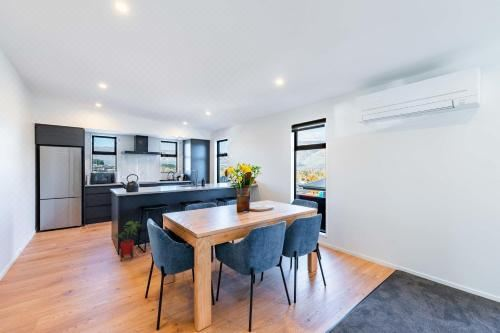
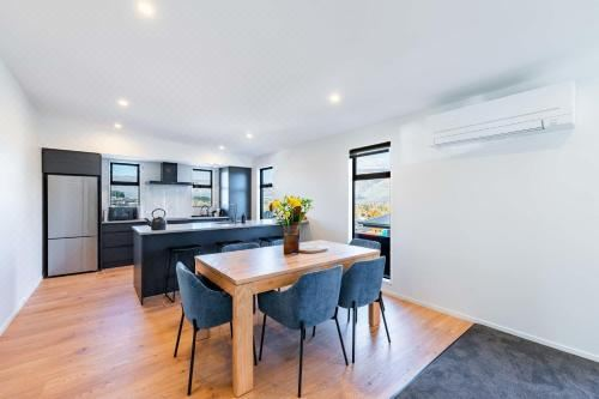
- house plant (127, 239)
